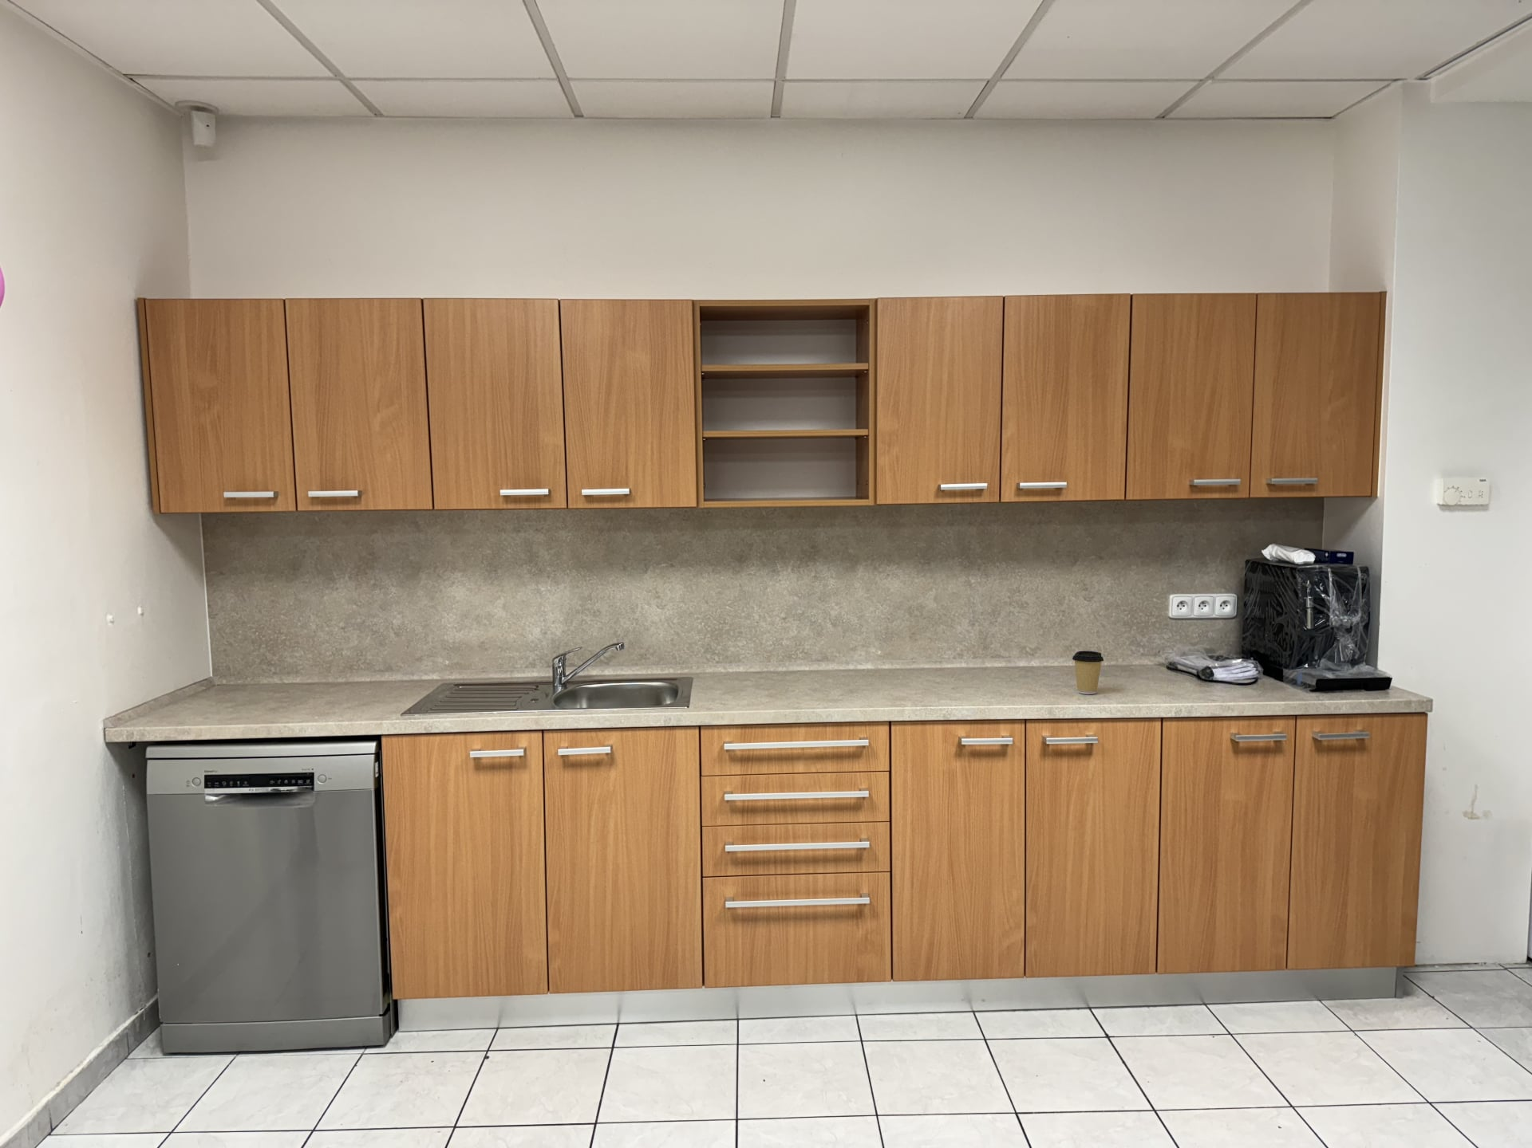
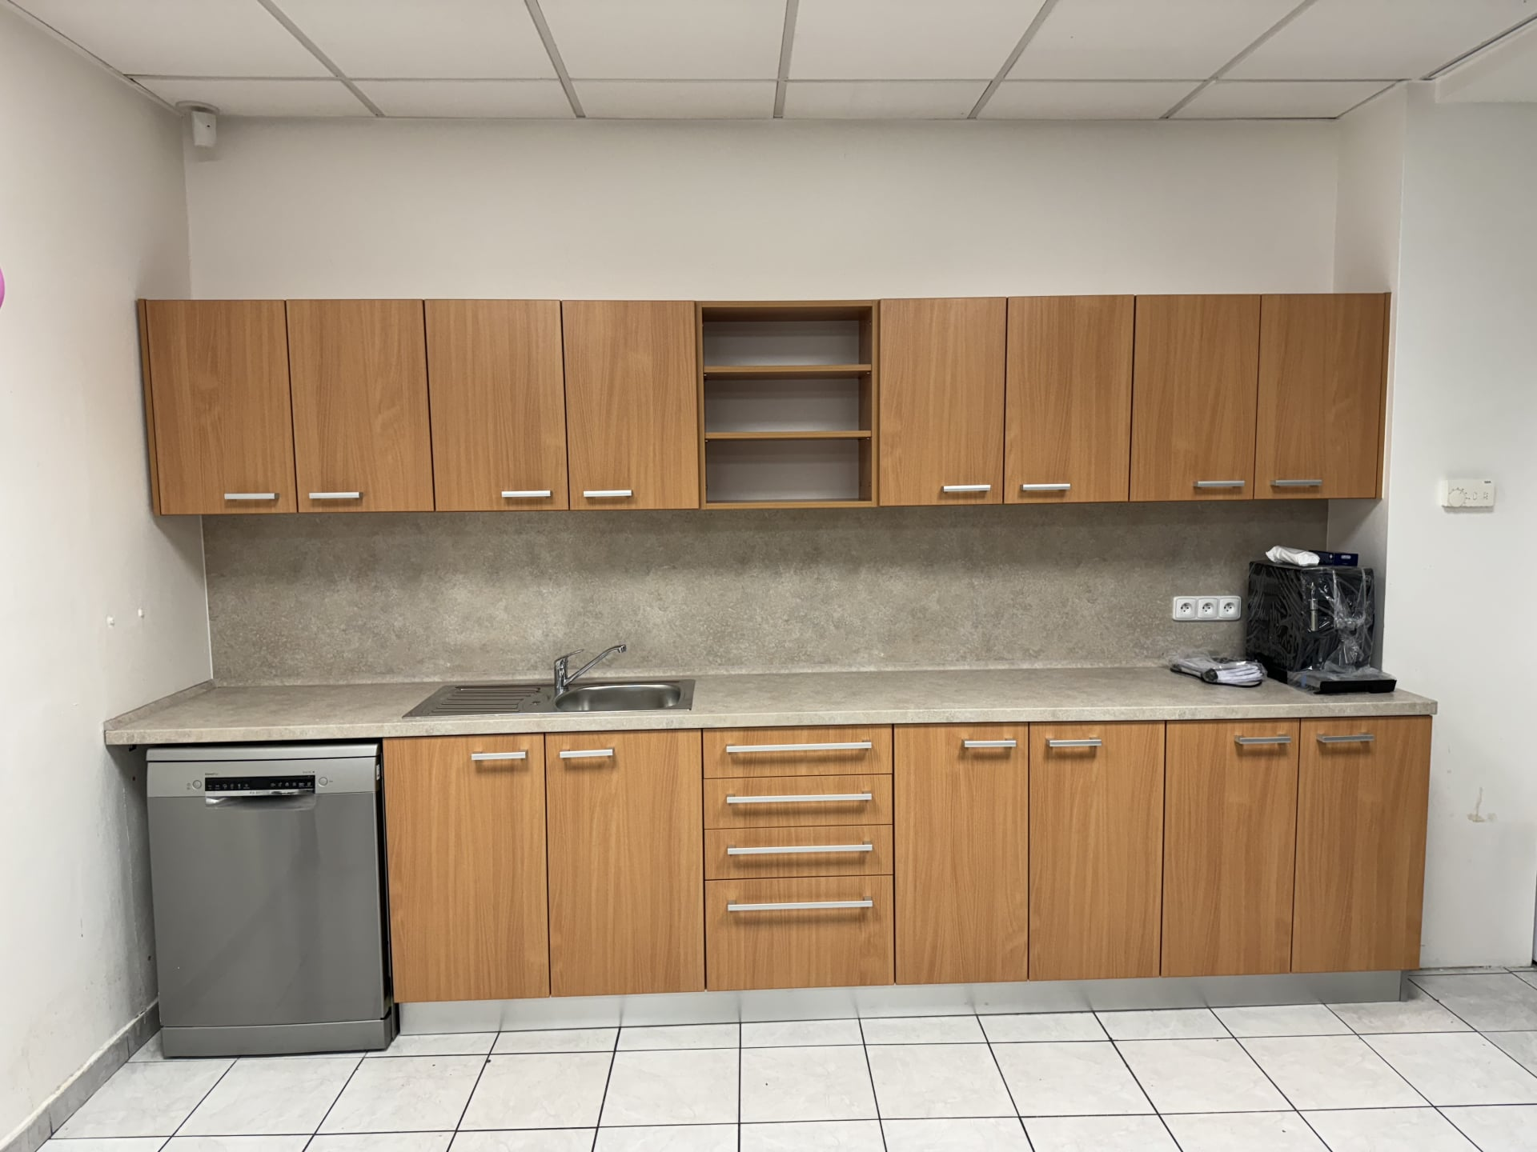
- coffee cup (1088, 672)
